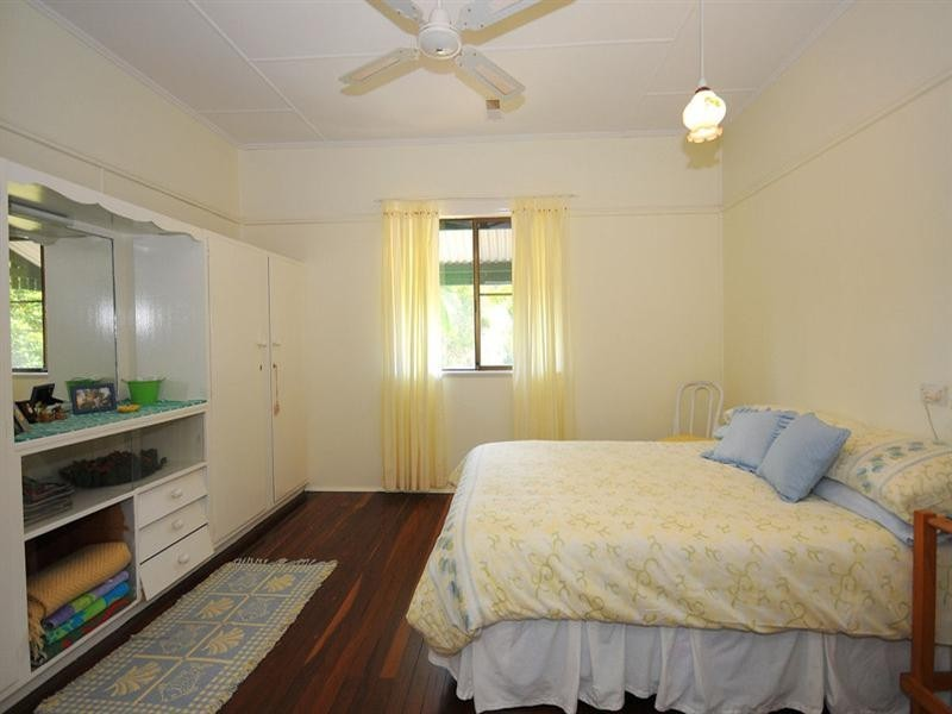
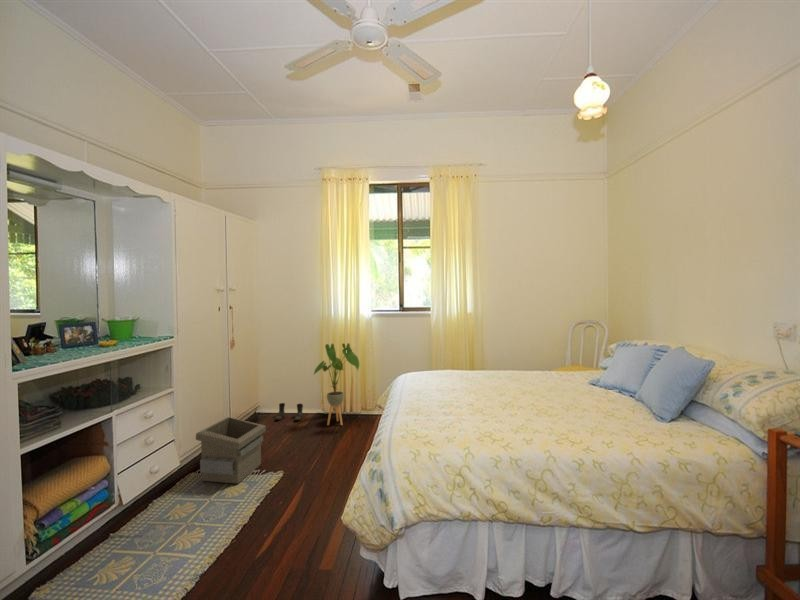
+ house plant (337, 382)
+ storage basket (233, 448)
+ boots (284, 412)
